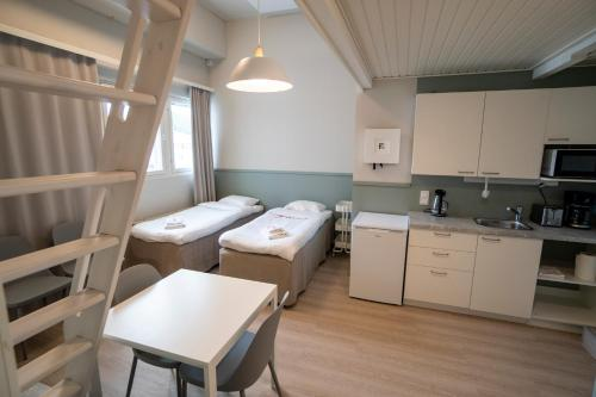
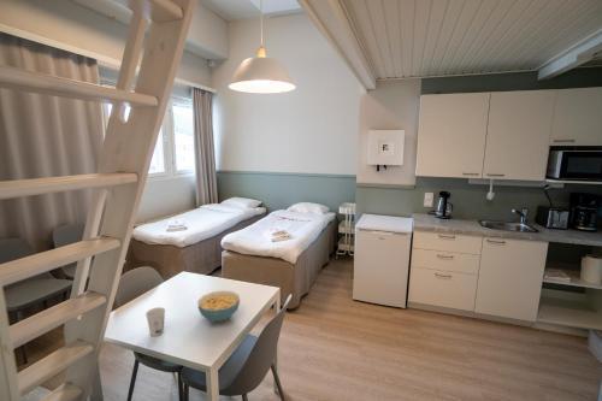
+ cereal bowl (219, 308)
+ cup (155, 322)
